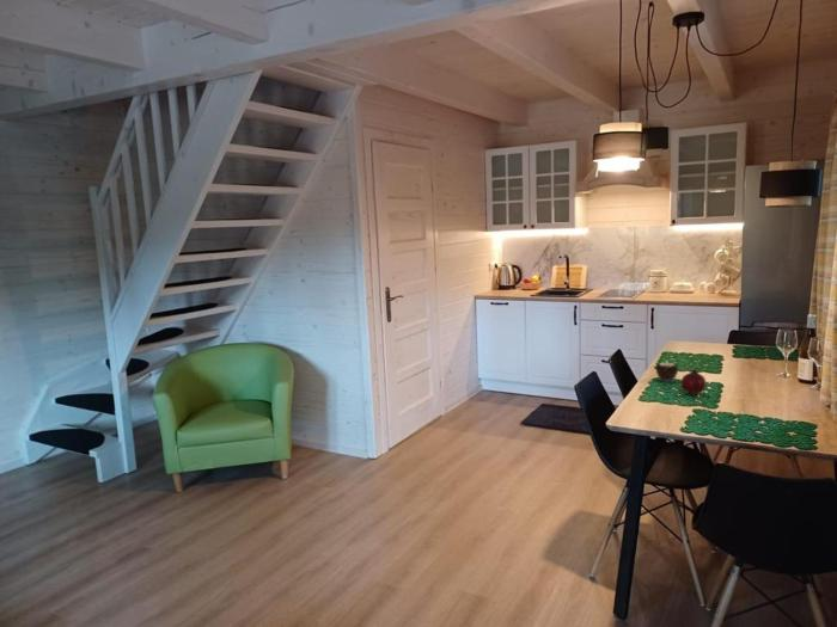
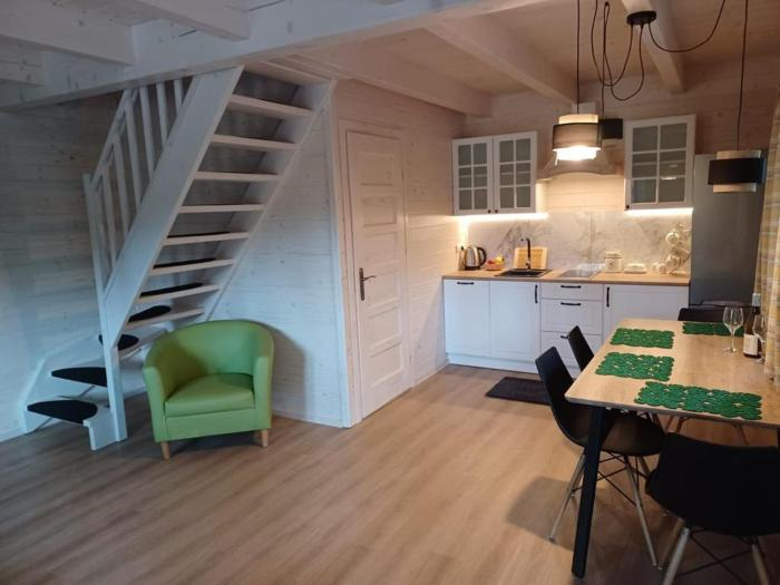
- fruit (692, 381)
- candle (666, 370)
